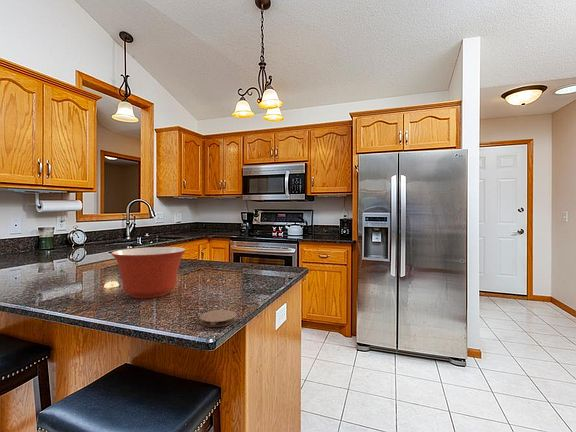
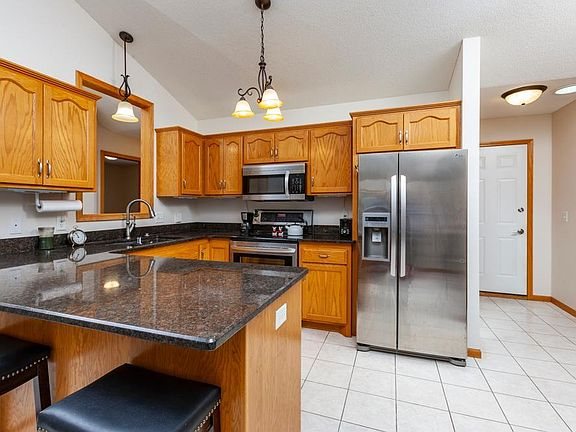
- coaster (218, 317)
- mixing bowl (150, 272)
